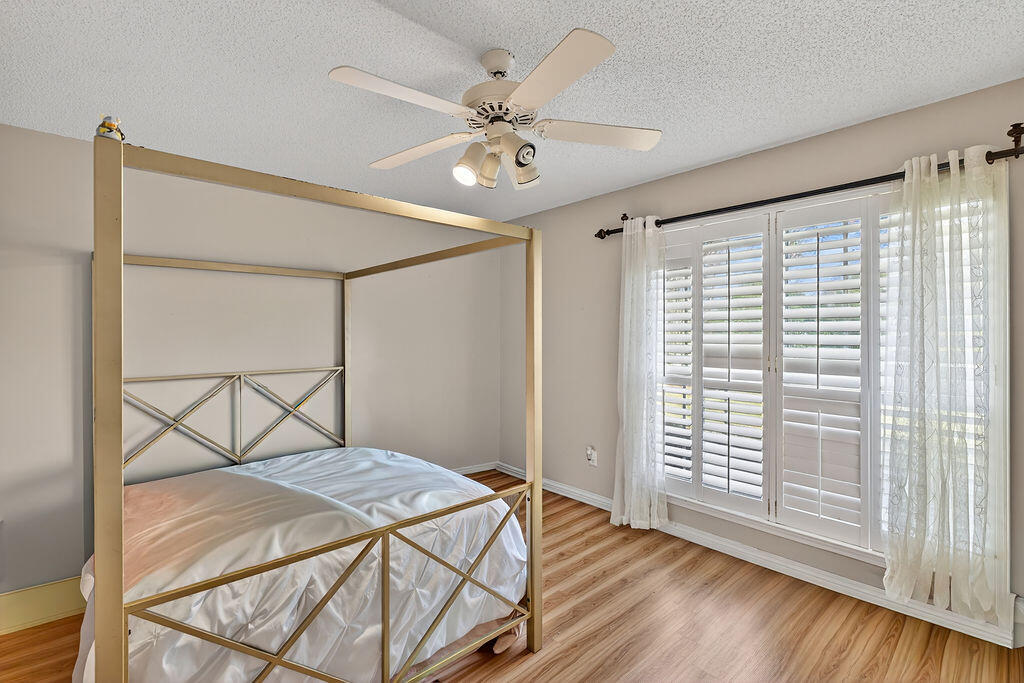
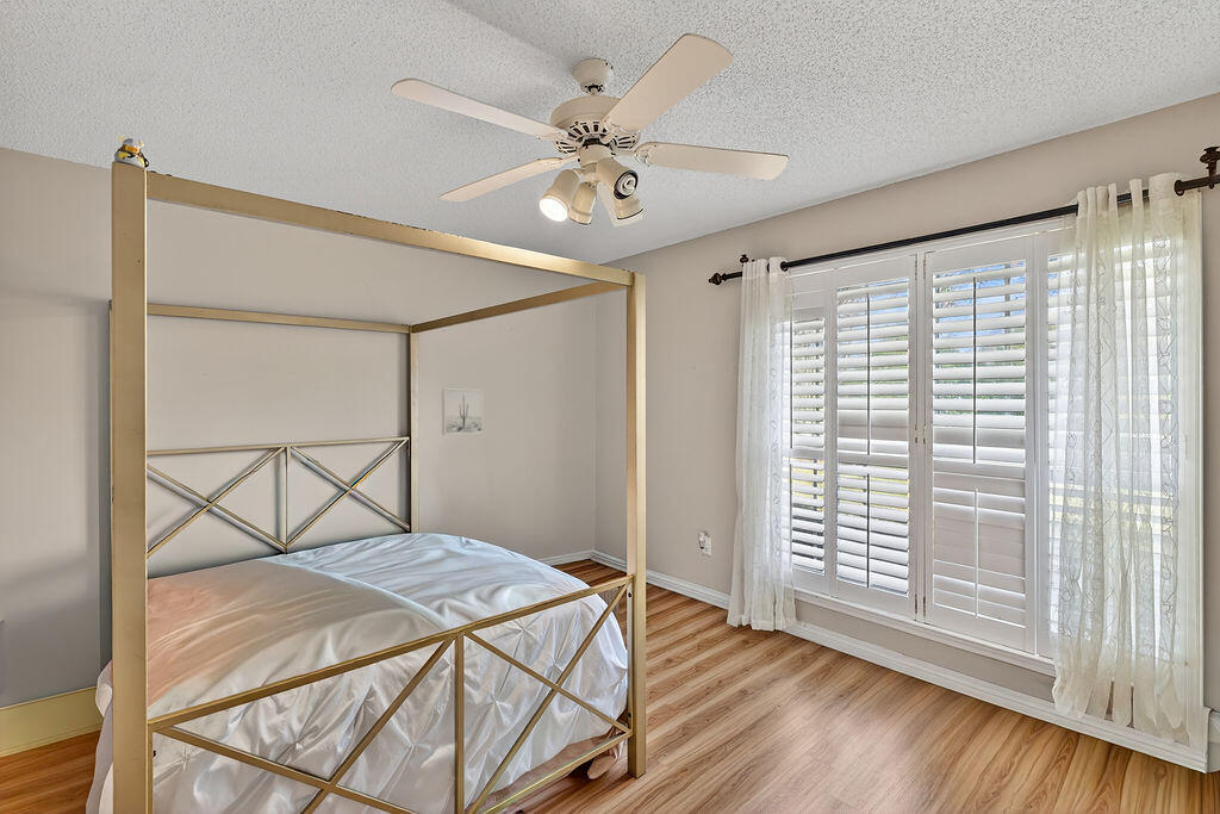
+ wall art (462, 411)
